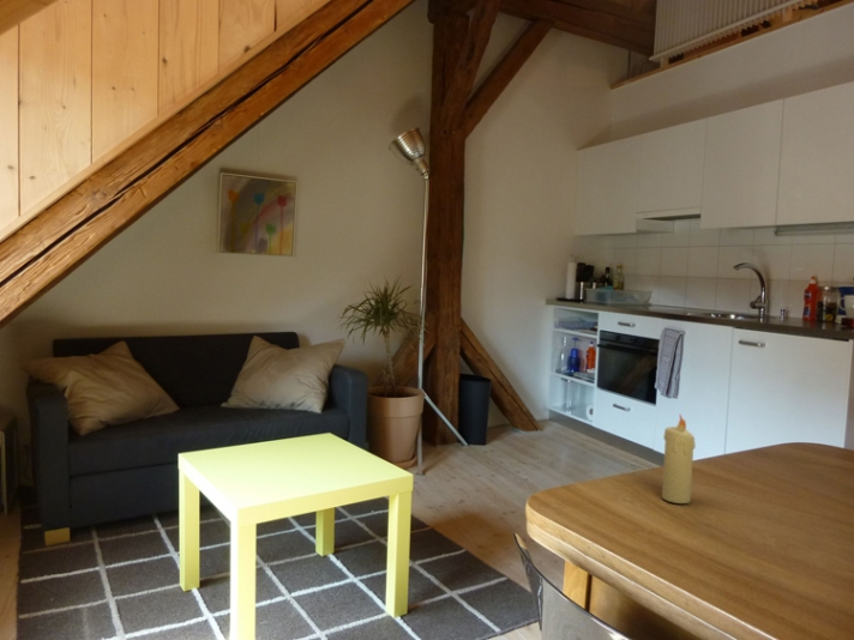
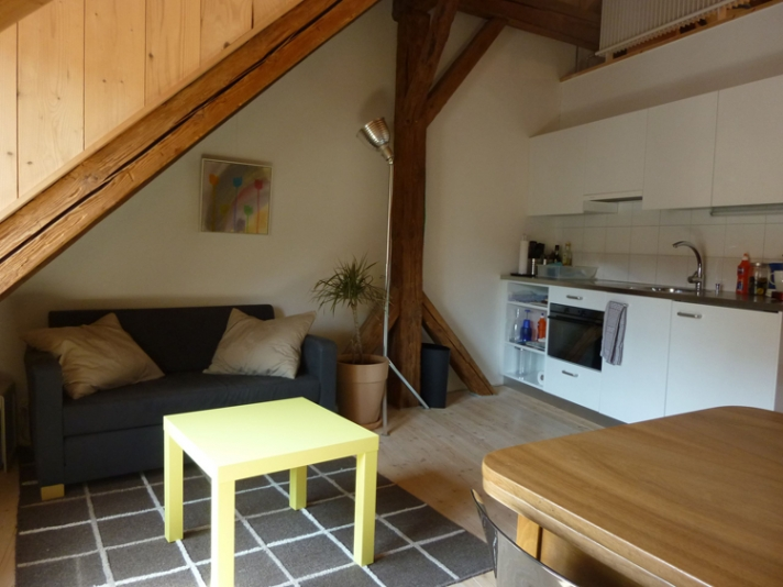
- candle (678, 457)
